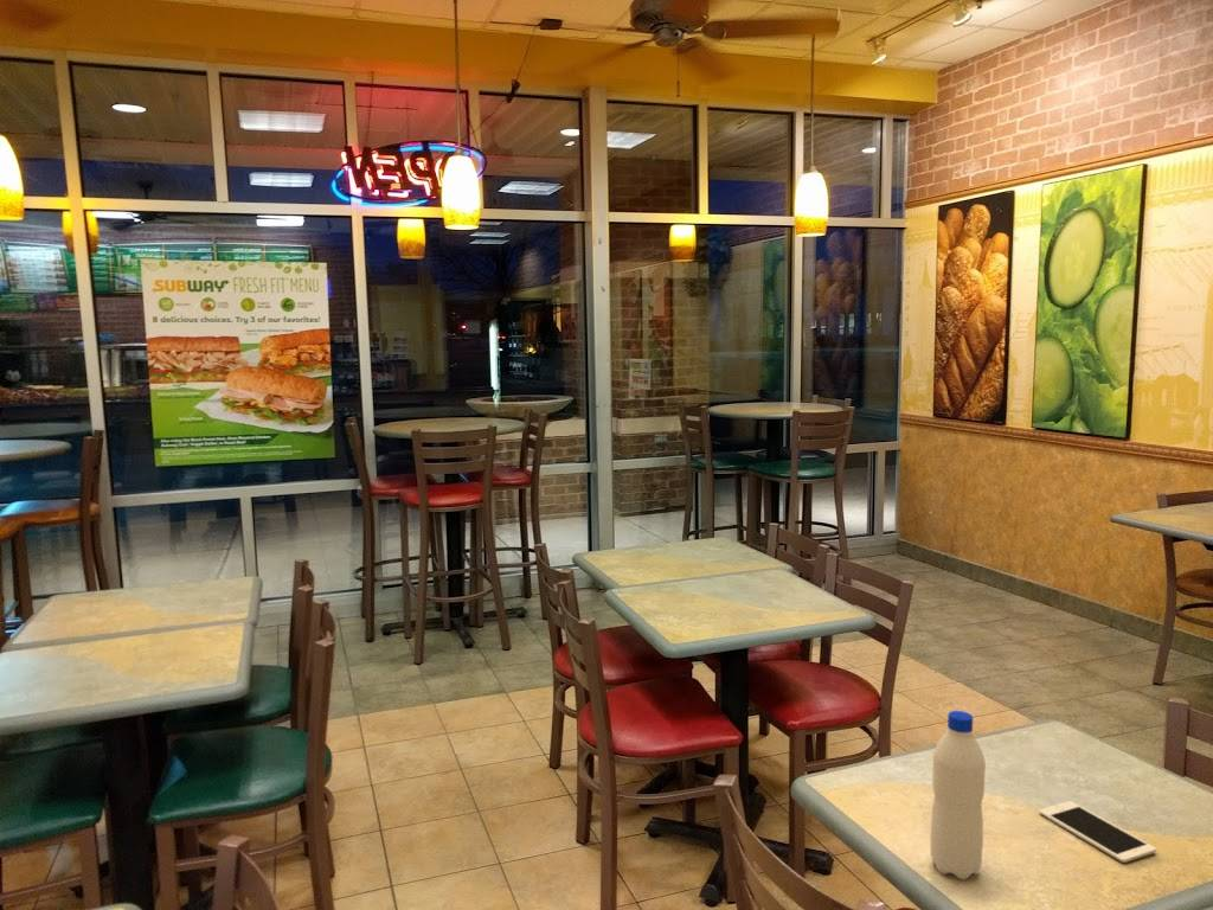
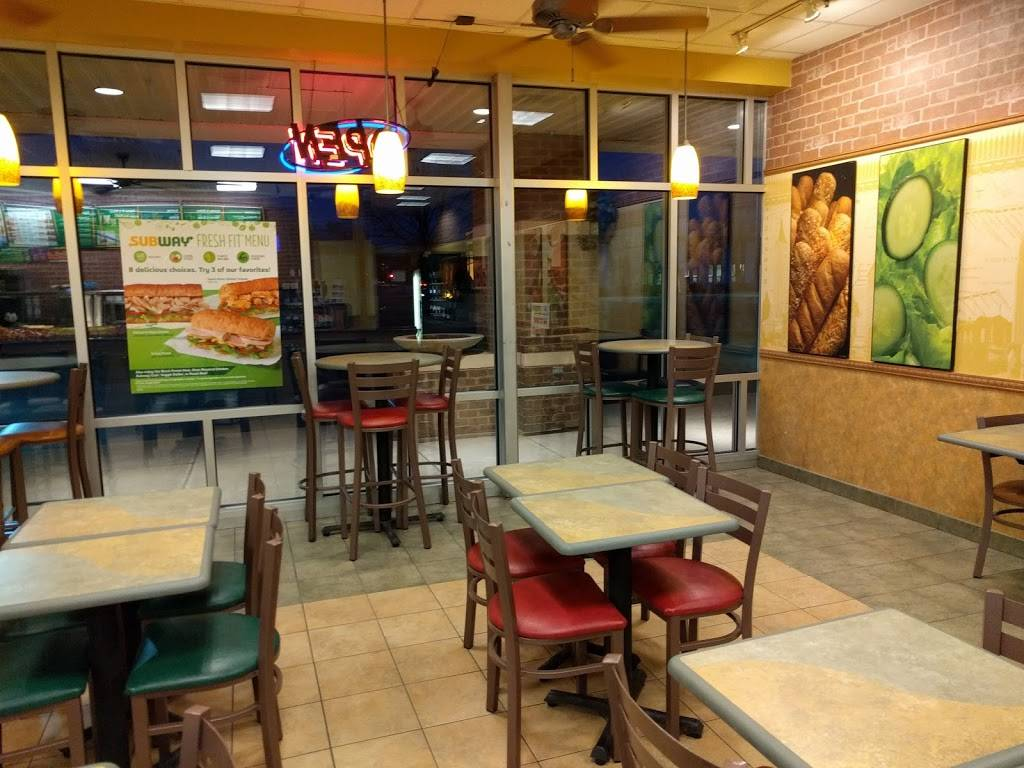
- water bottle (957, 792)
- cell phone (1095, 829)
